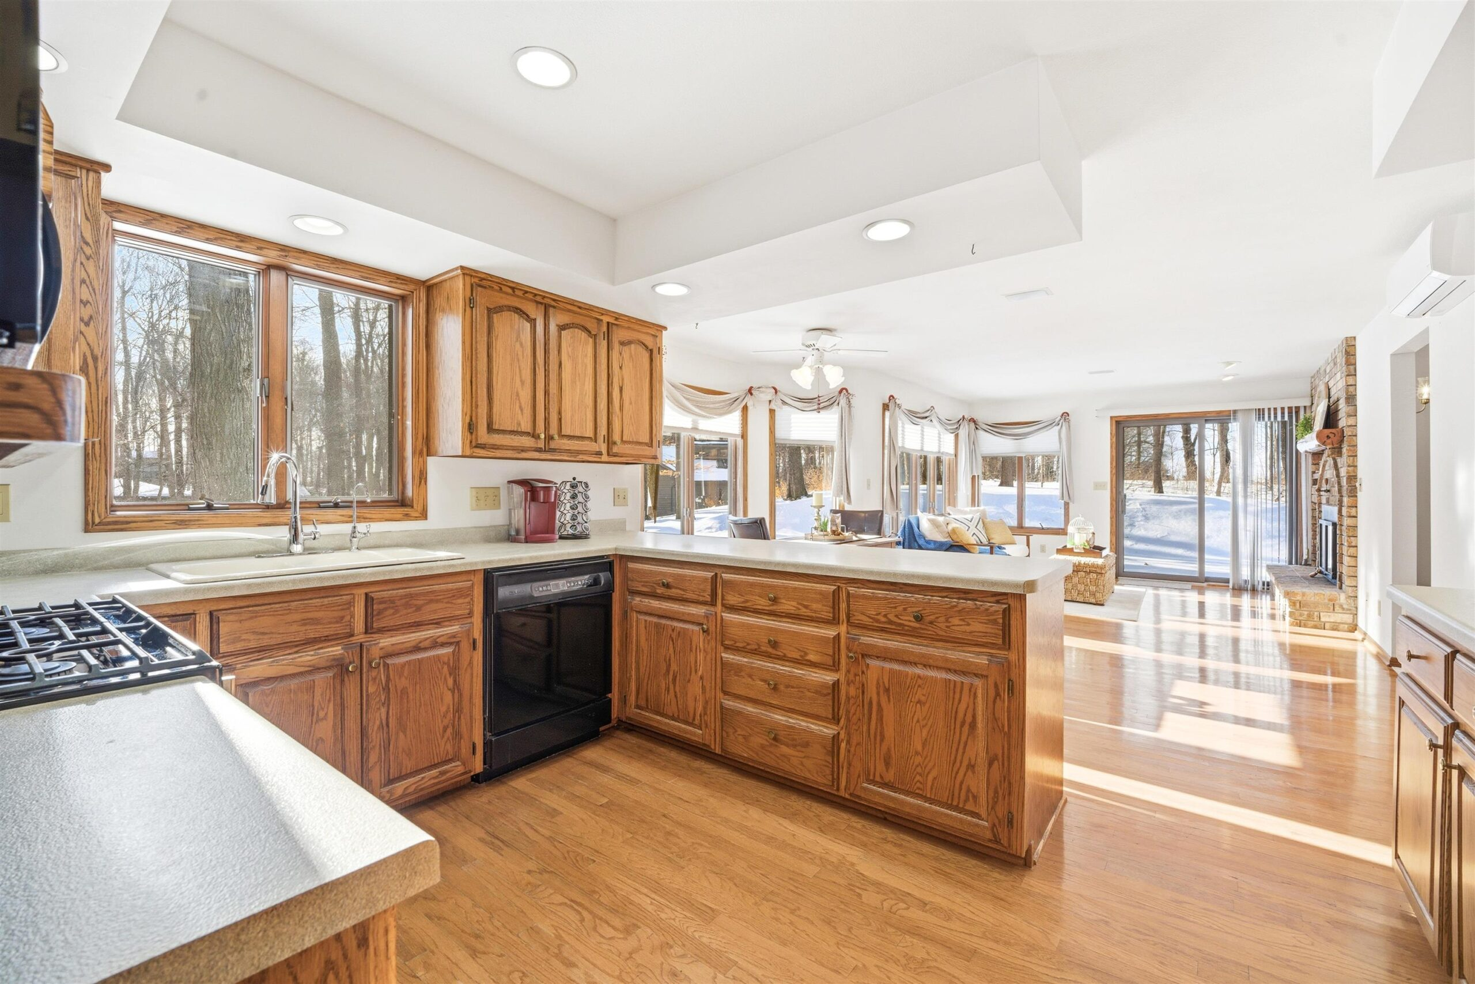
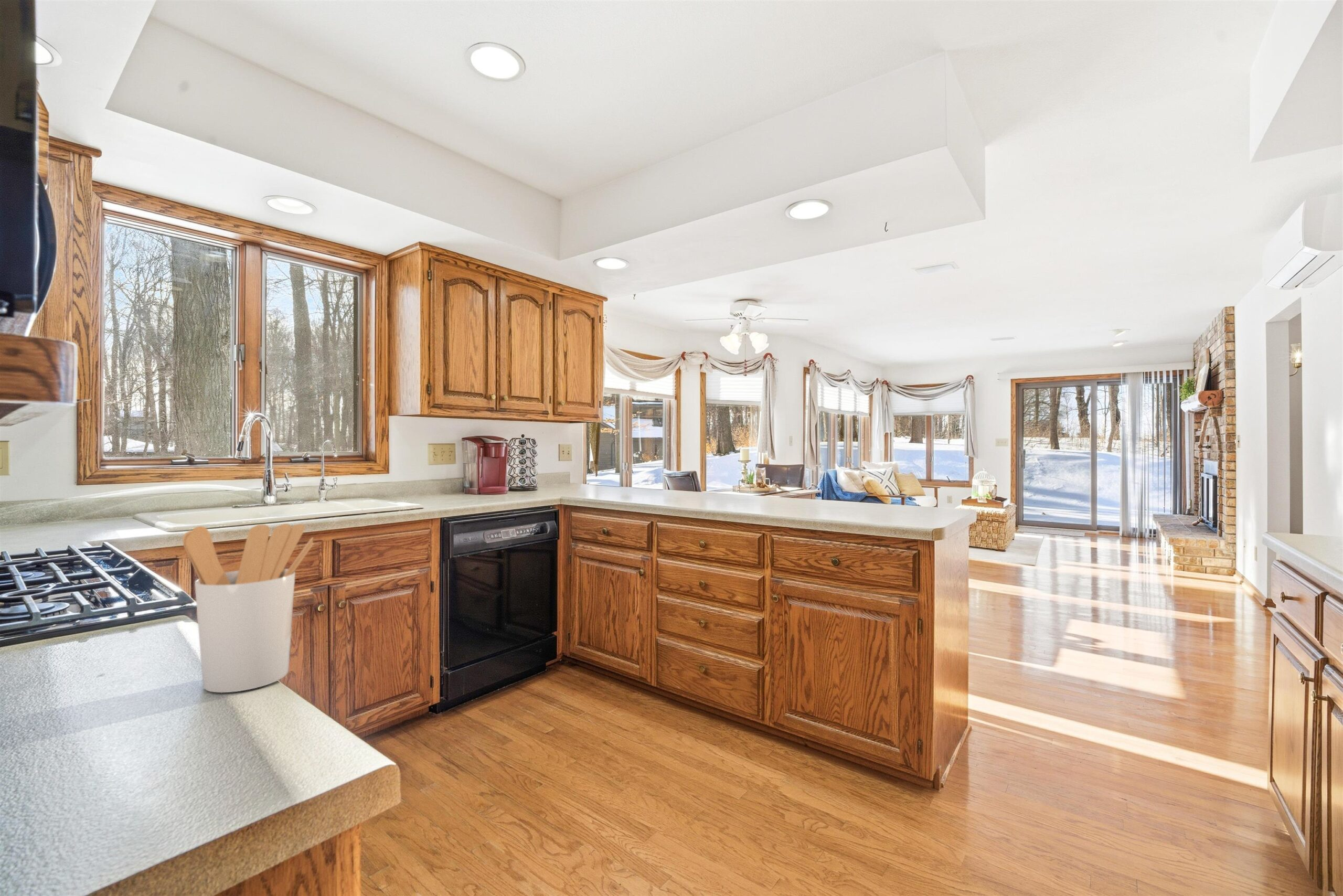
+ utensil holder (257, 597)
